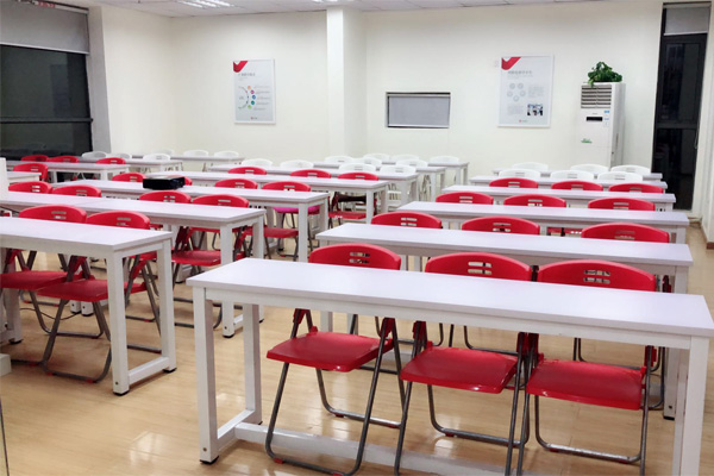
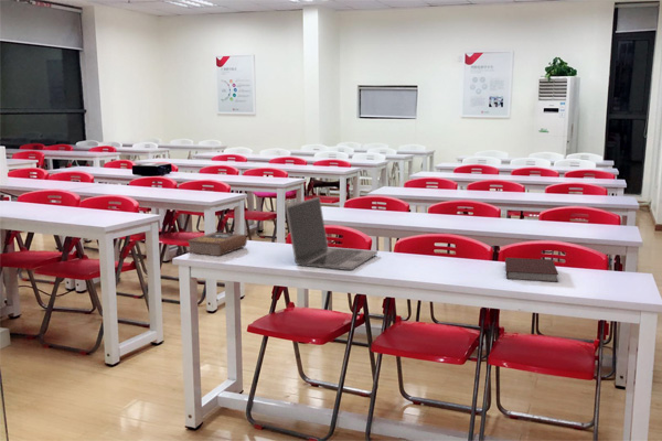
+ notebook (530, 269)
+ book (218, 243)
+ laptop (324, 230)
